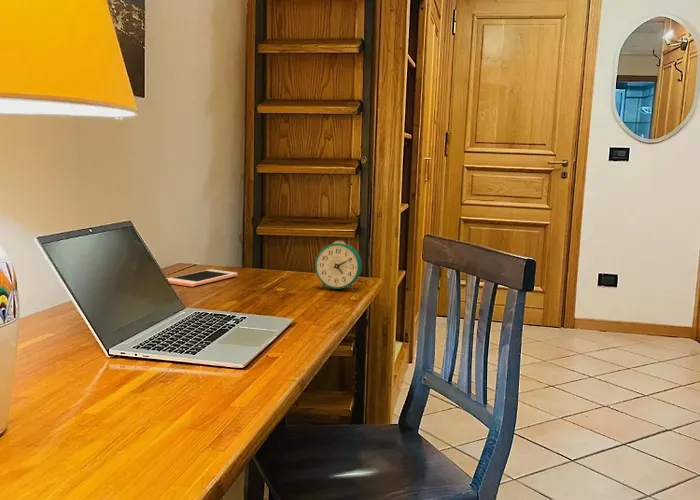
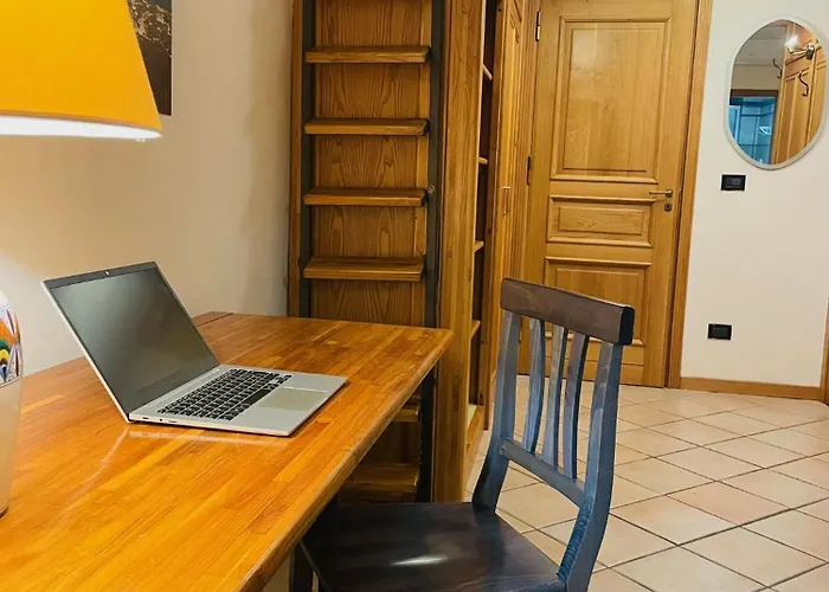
- cell phone (202, 277)
- alarm clock (339, 264)
